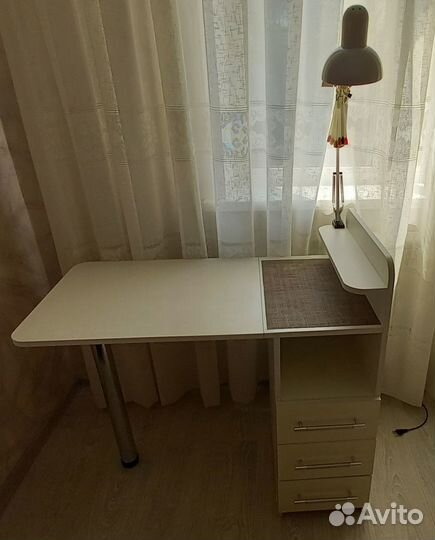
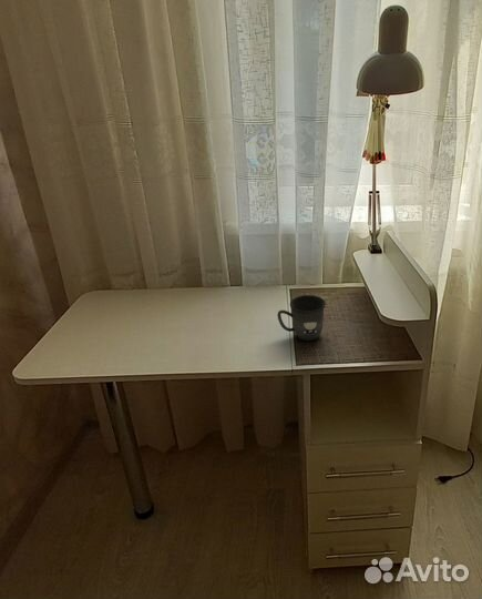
+ mug (301, 319)
